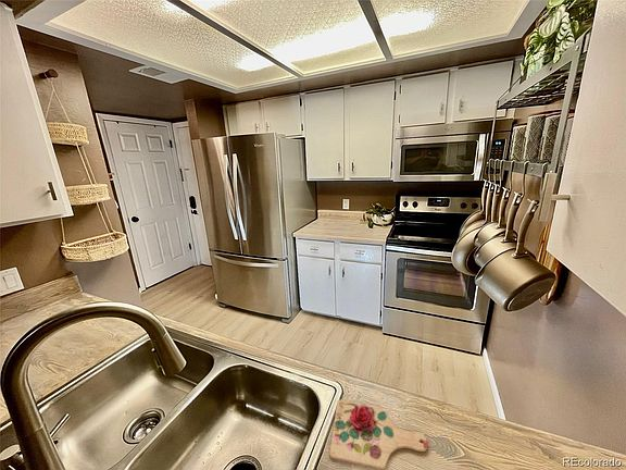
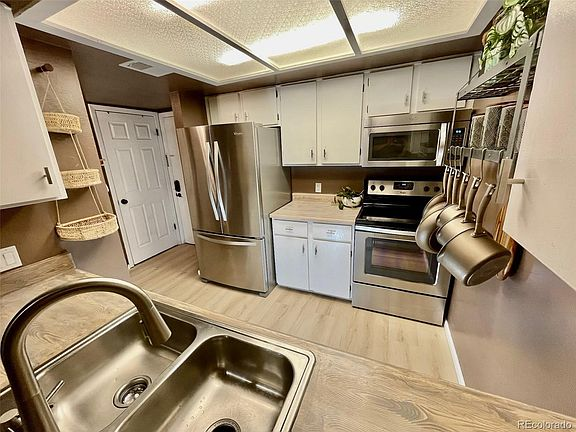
- cutting board (378, 431)
